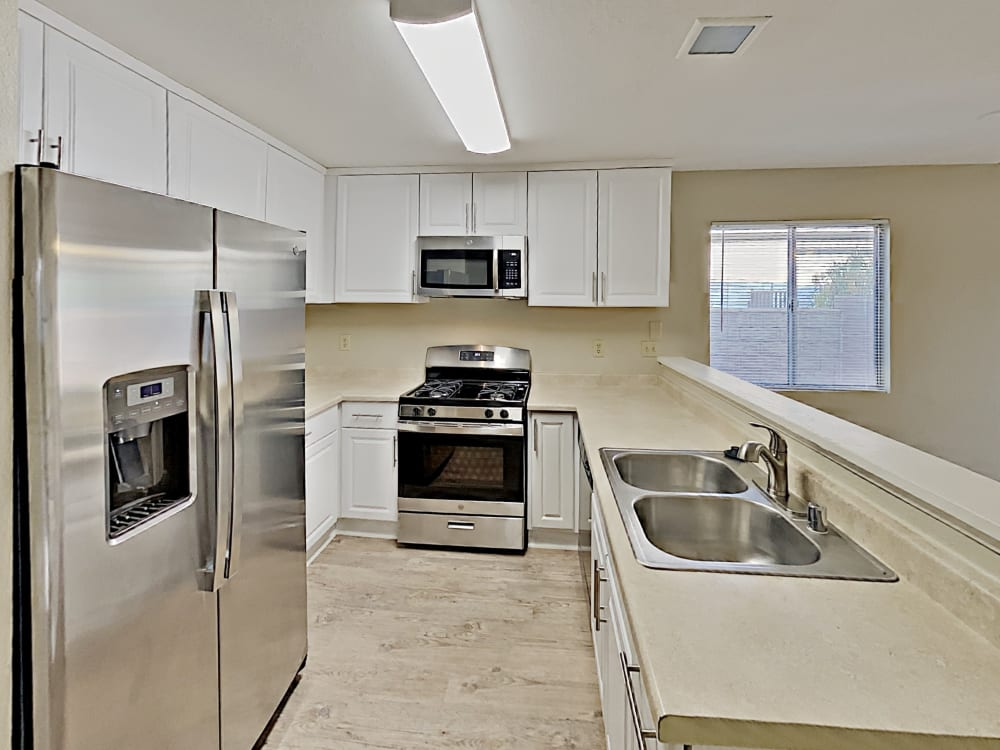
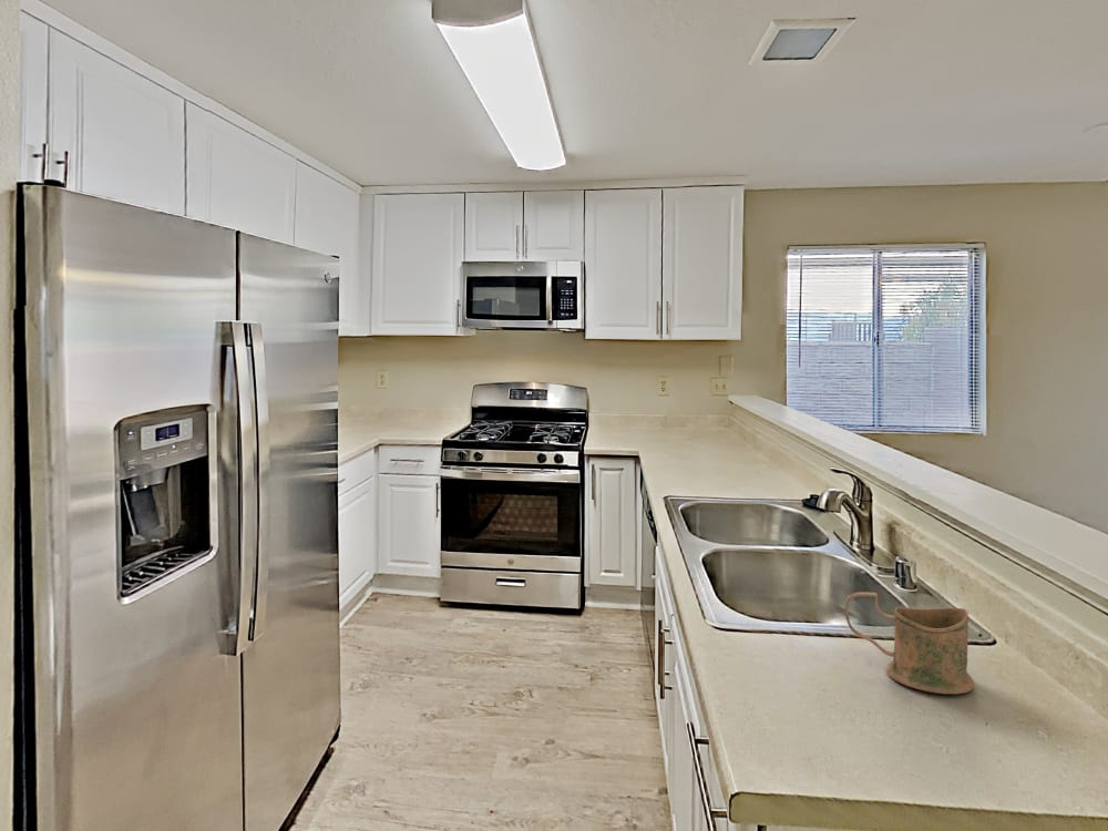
+ mug (907, 635)
